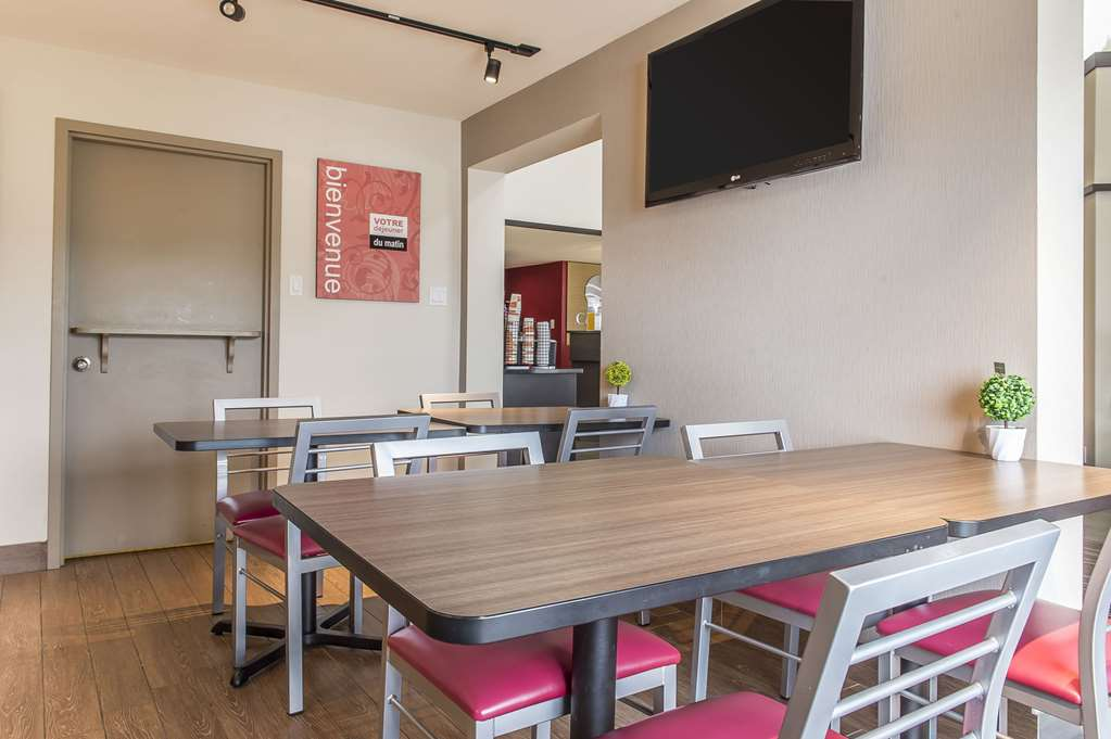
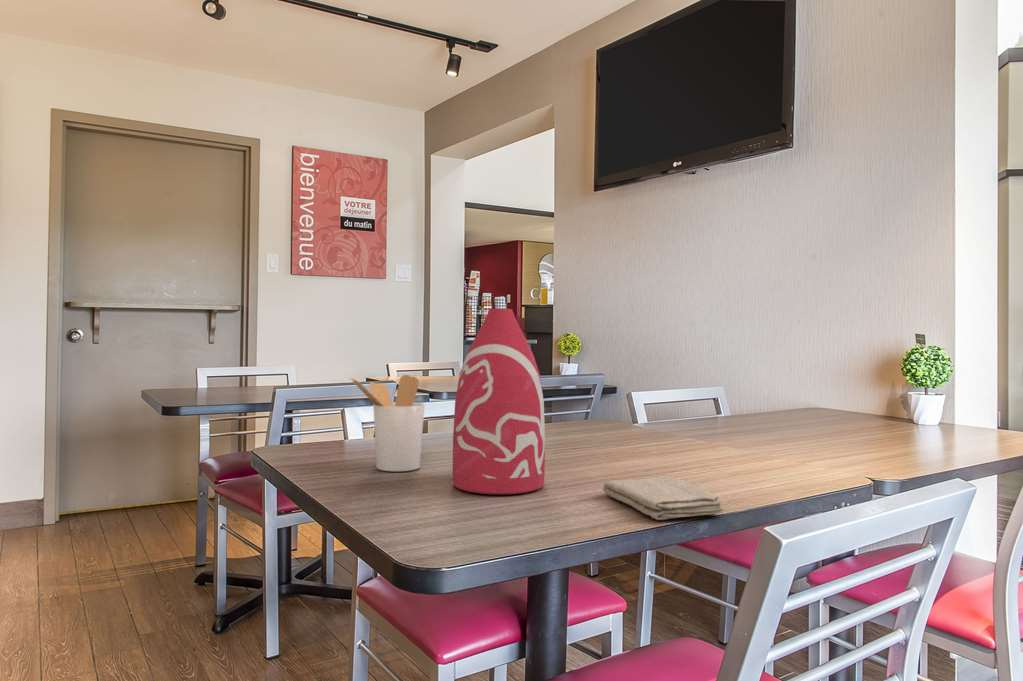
+ washcloth (660, 494)
+ utensil holder (386, 421)
+ bottle (499, 397)
